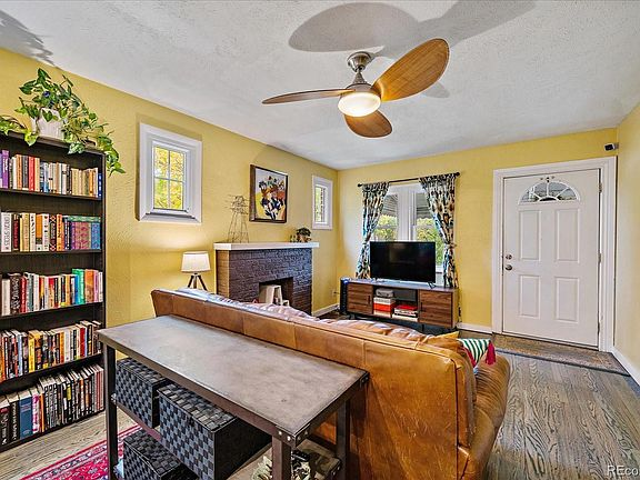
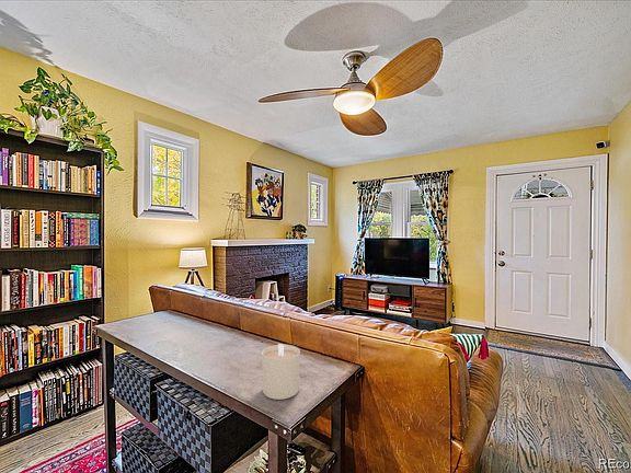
+ candle (280, 367)
